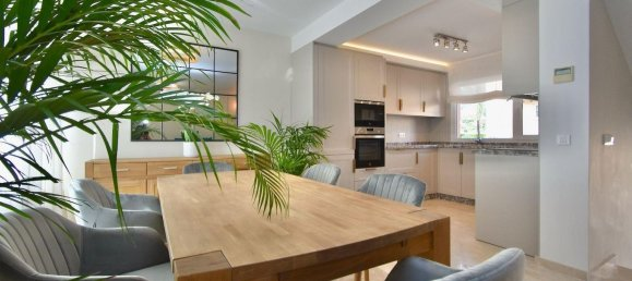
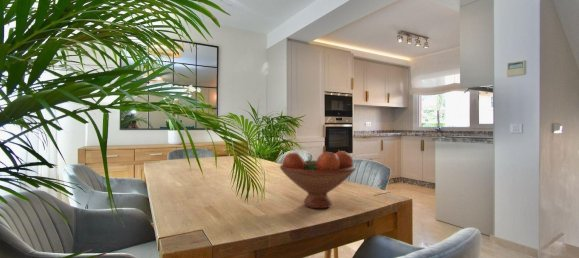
+ fruit bowl (317, 177)
